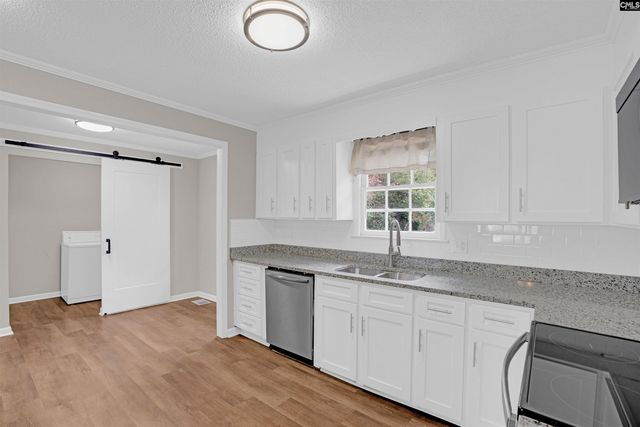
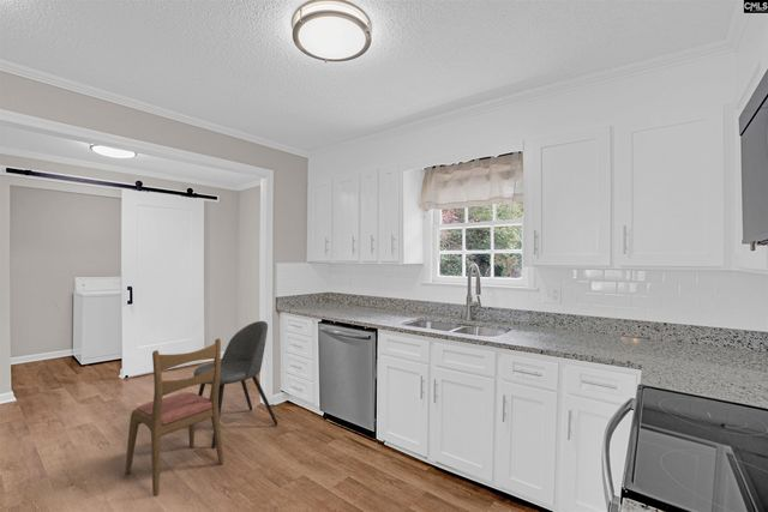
+ dining chair (175, 404)
+ dining chair (234, 375)
